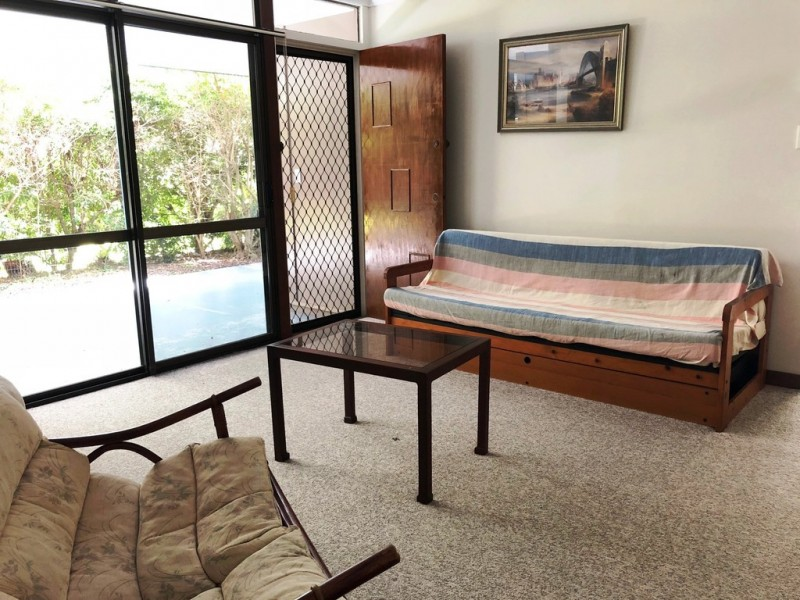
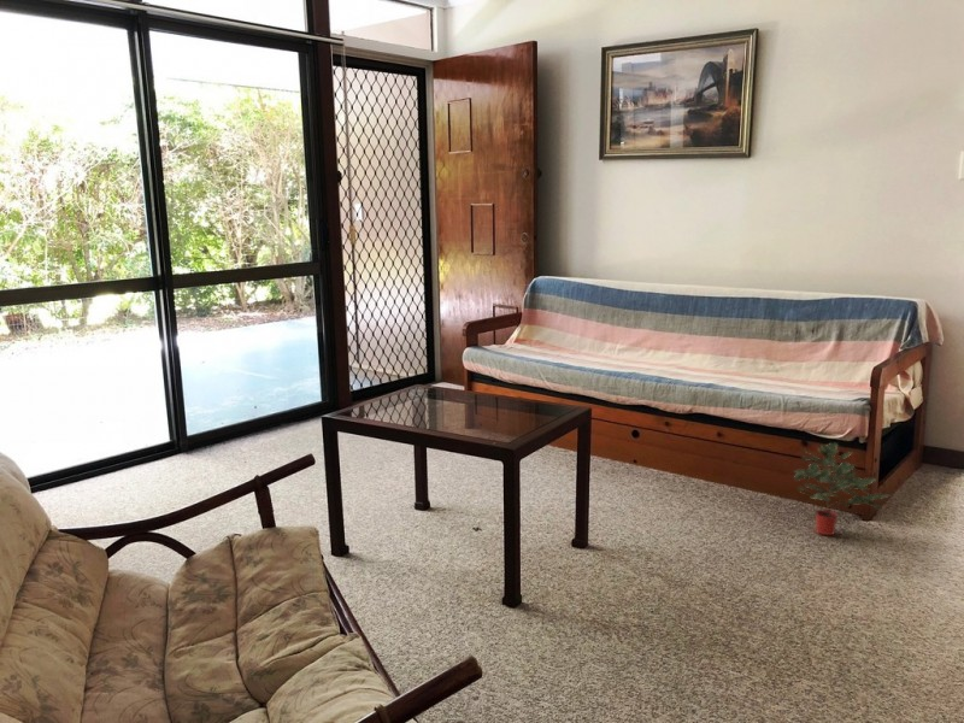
+ potted plant (839, 488)
